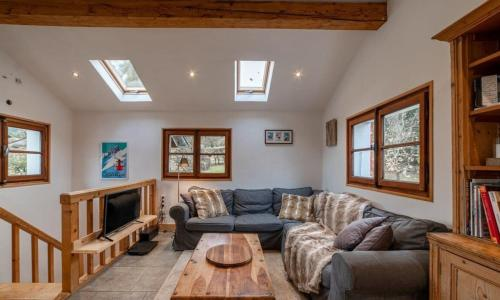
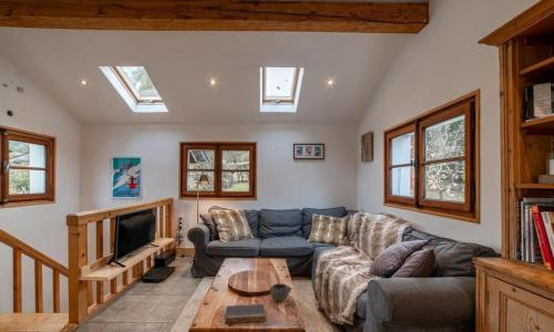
+ book (245, 312)
+ decorative bowl (280, 292)
